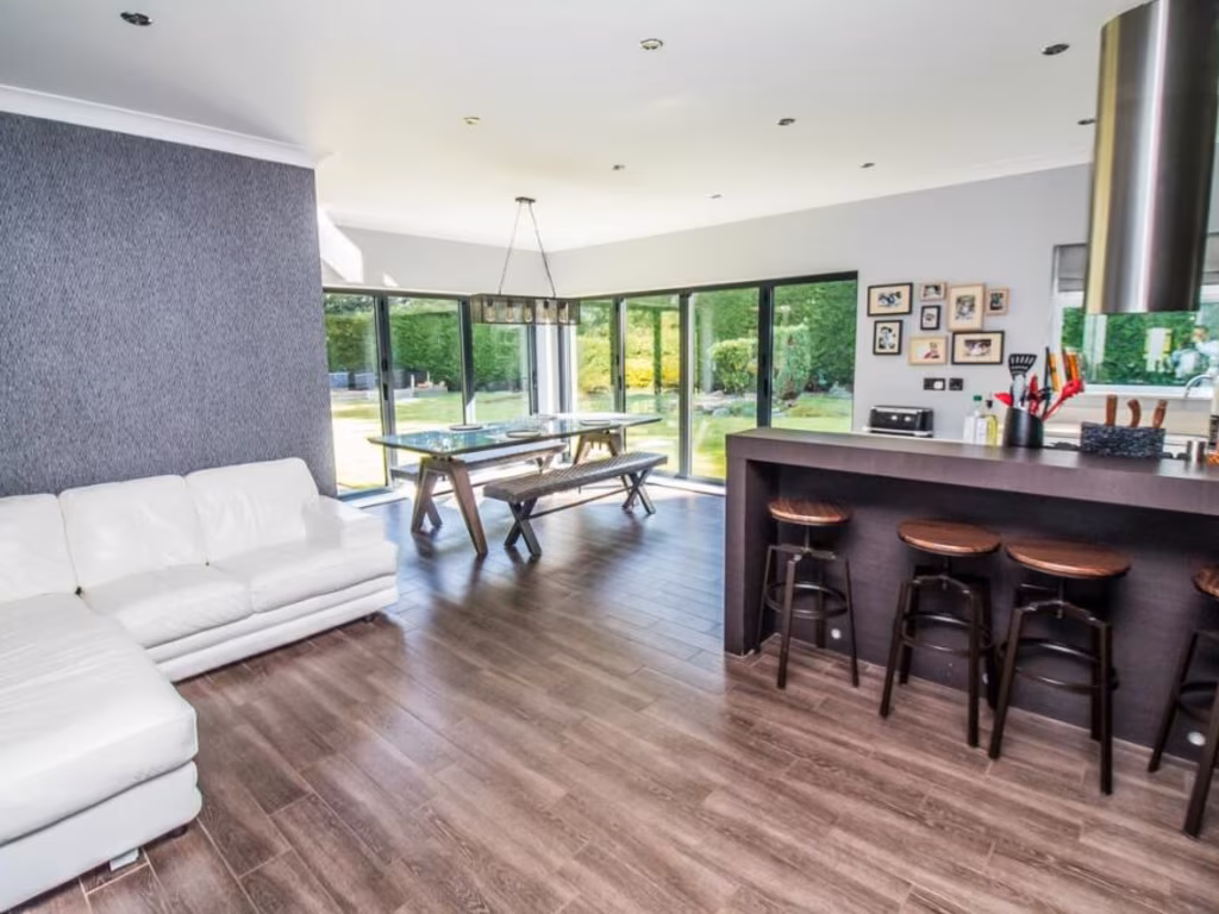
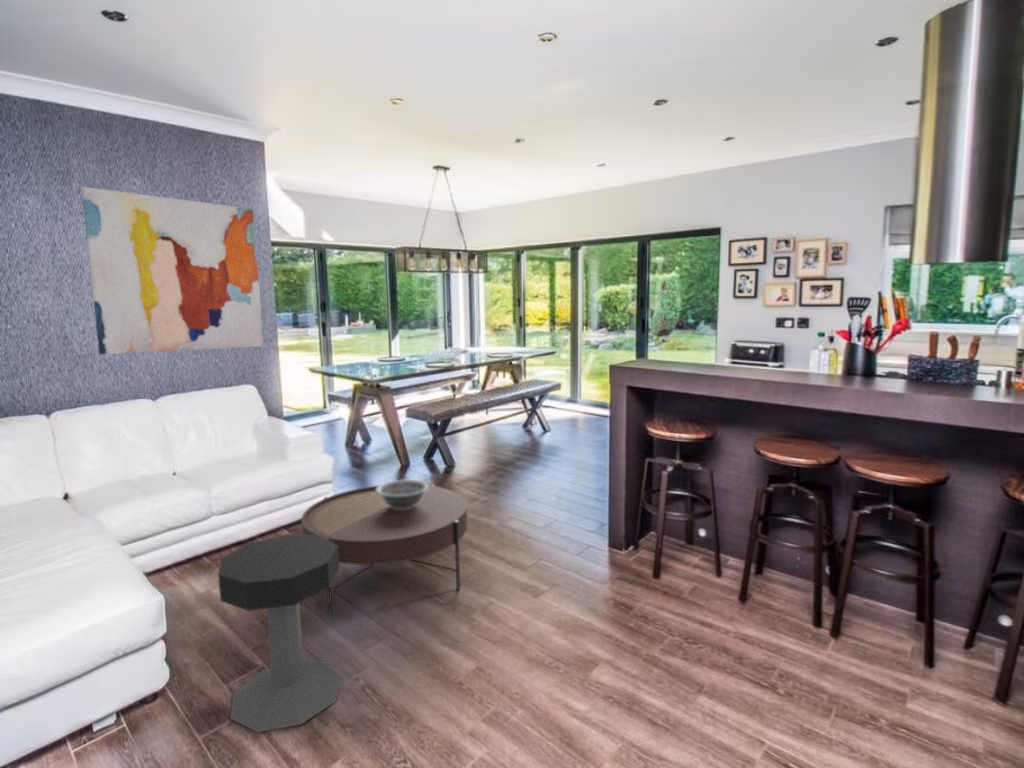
+ coffee table (388, 540)
+ wall art (182, 275)
+ decorative bowl (402, 496)
+ side table (286, 624)
